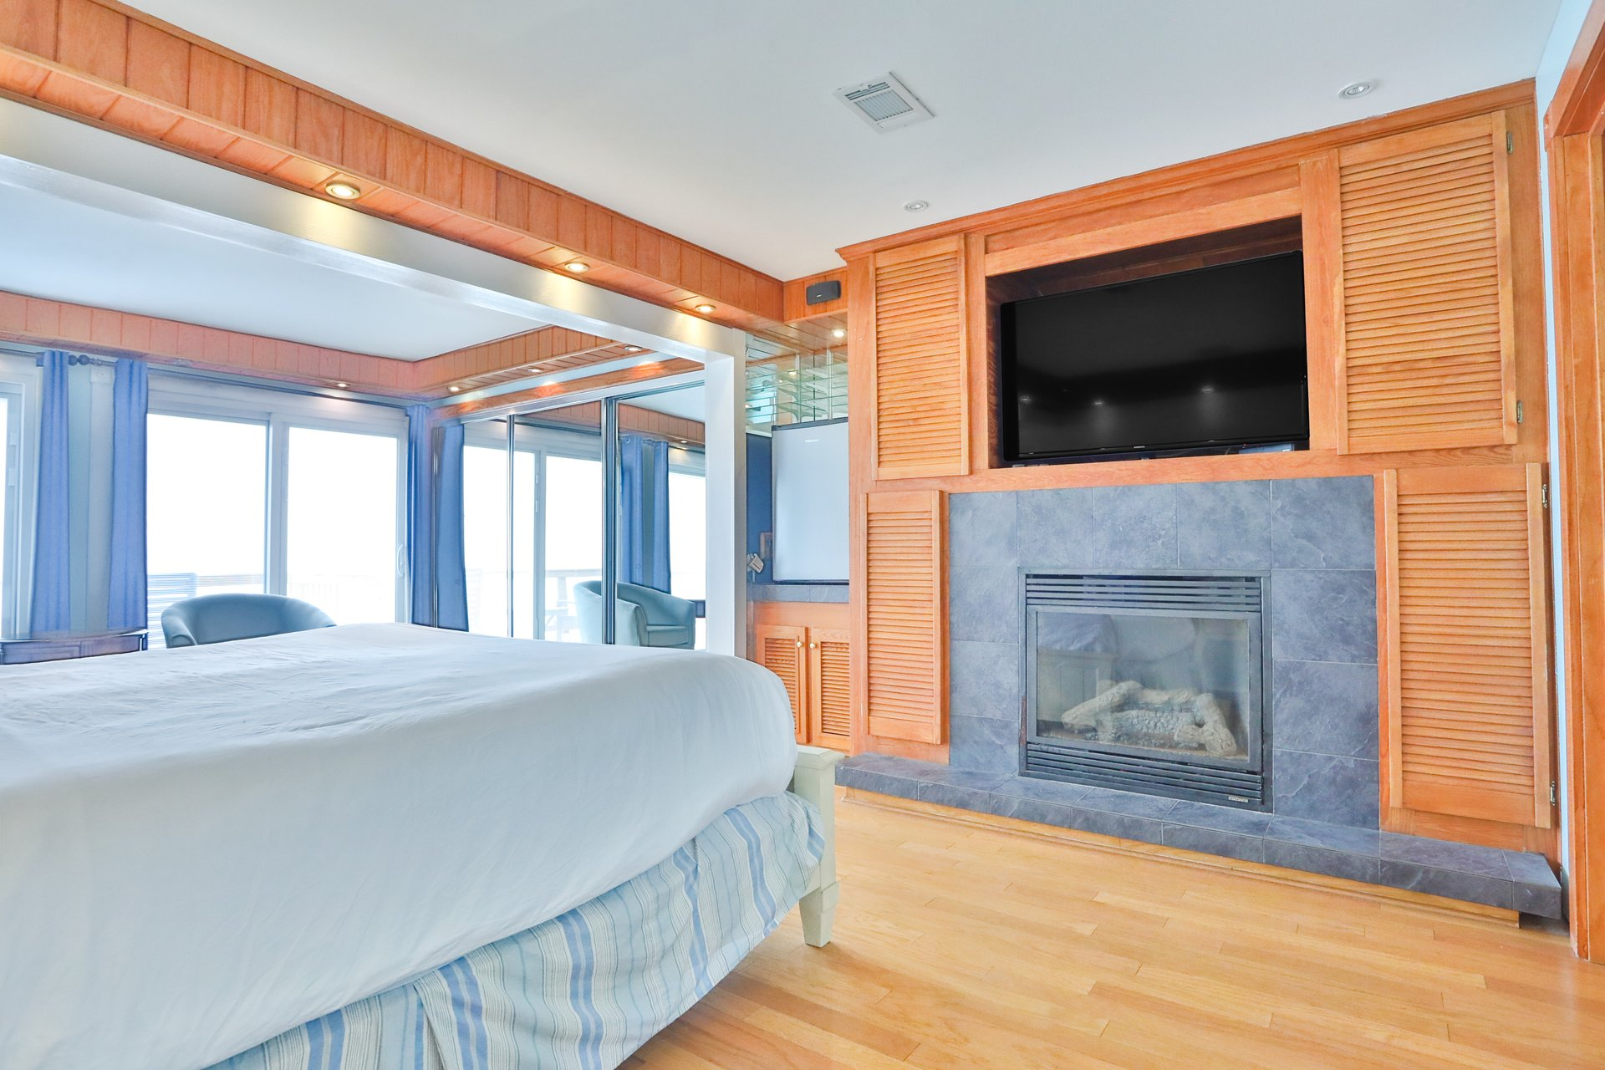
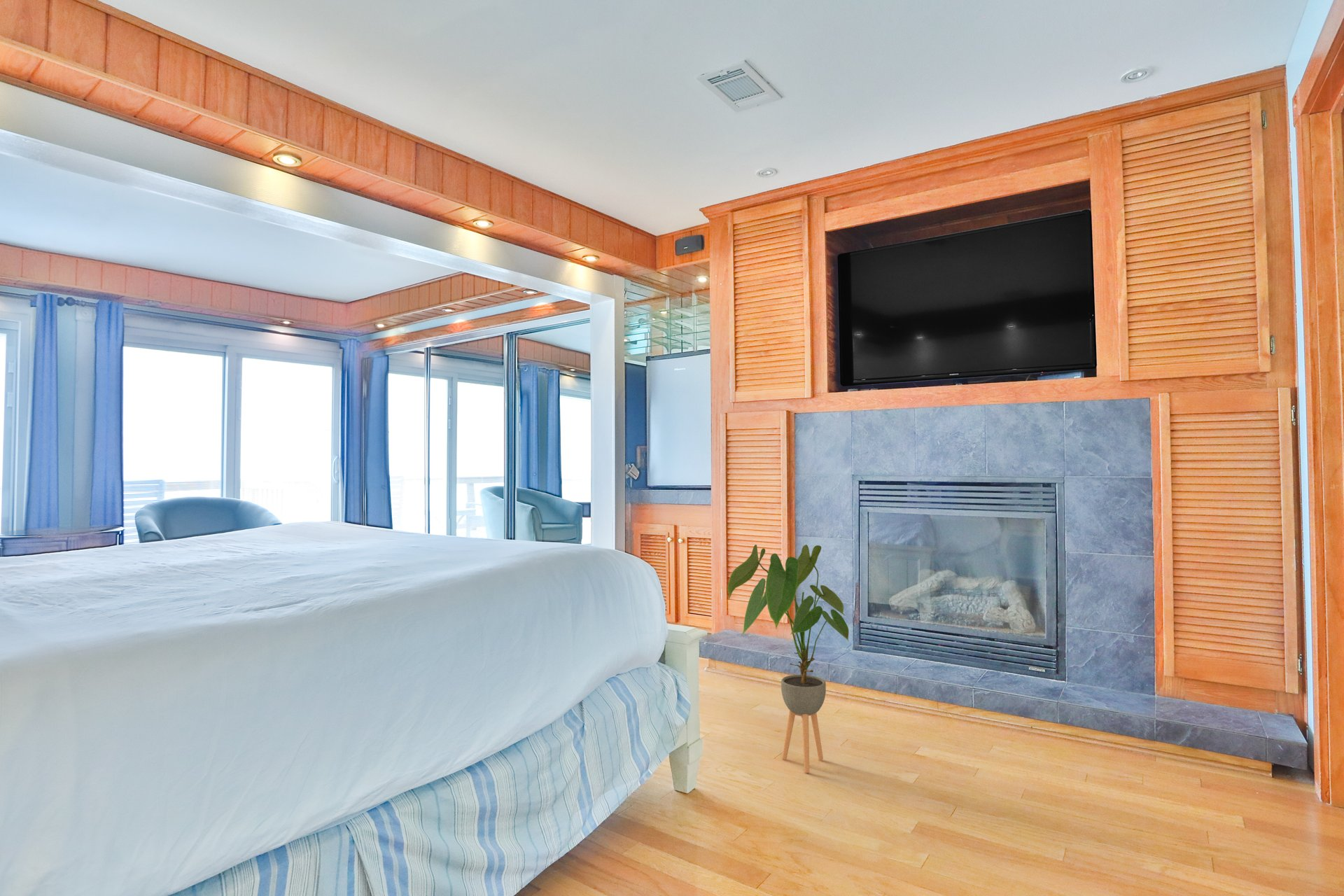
+ house plant (794, 653)
